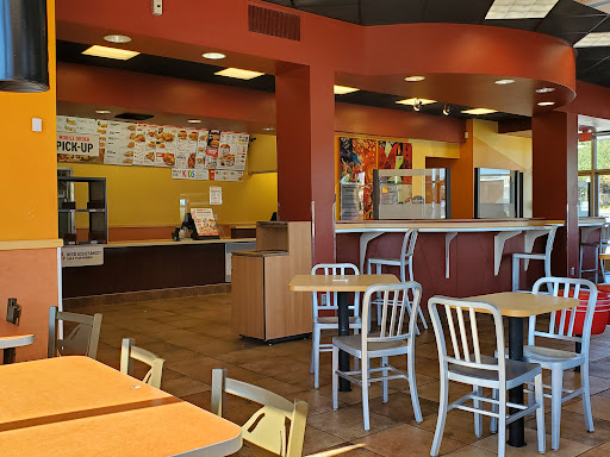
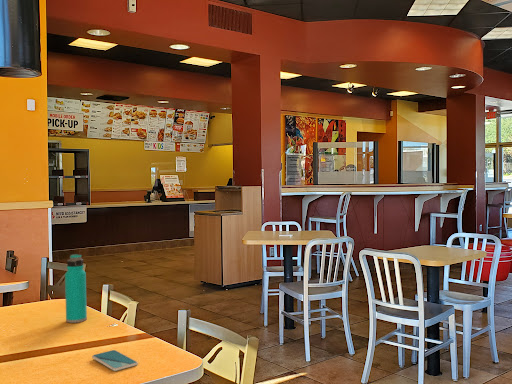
+ water bottle (75, 287)
+ smartphone (114, 359)
